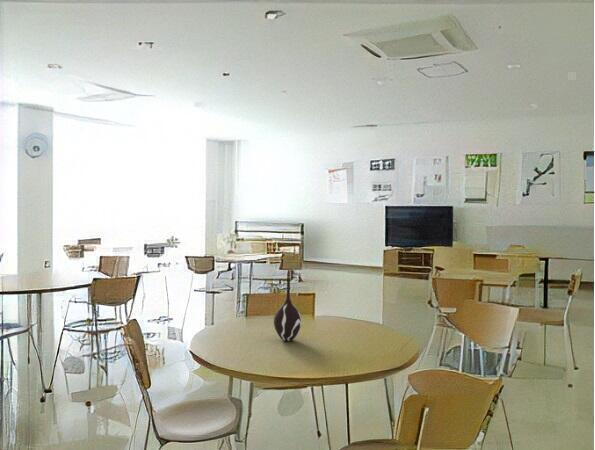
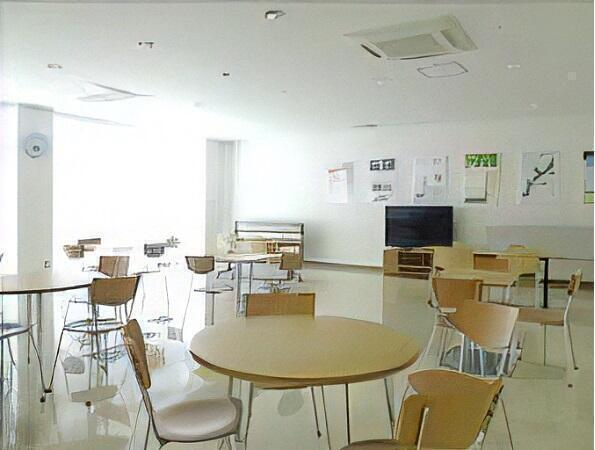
- vase (288, 309)
